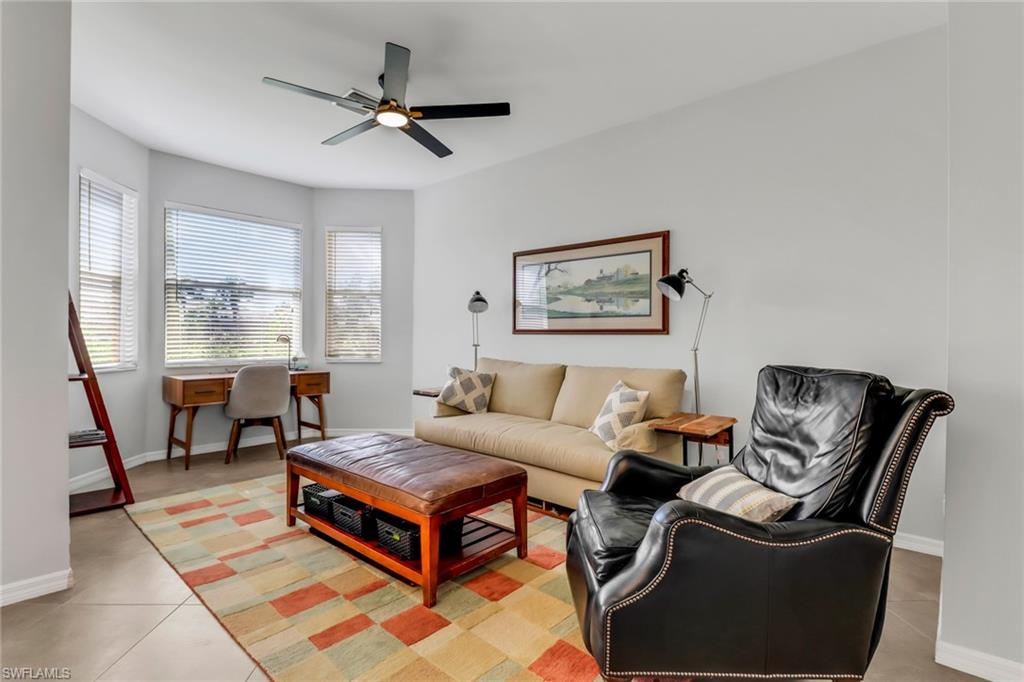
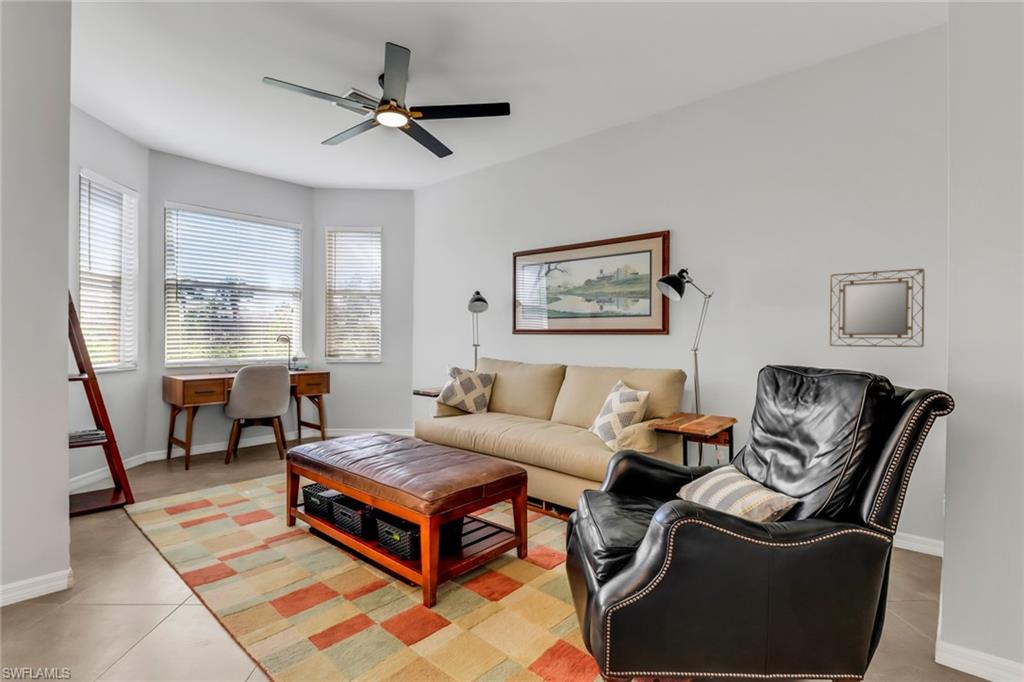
+ home mirror (874, 308)
